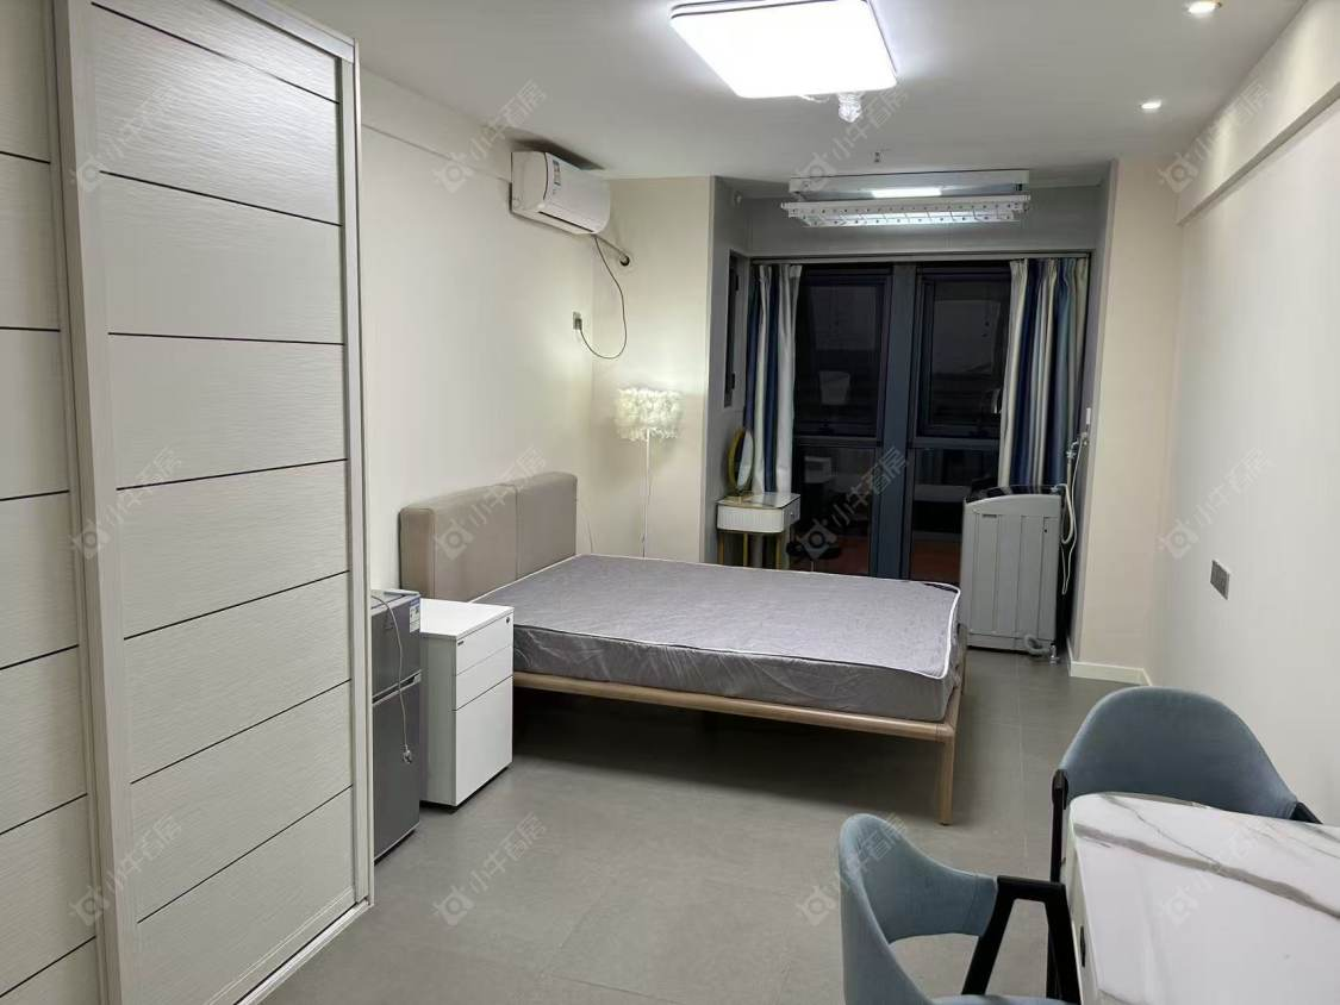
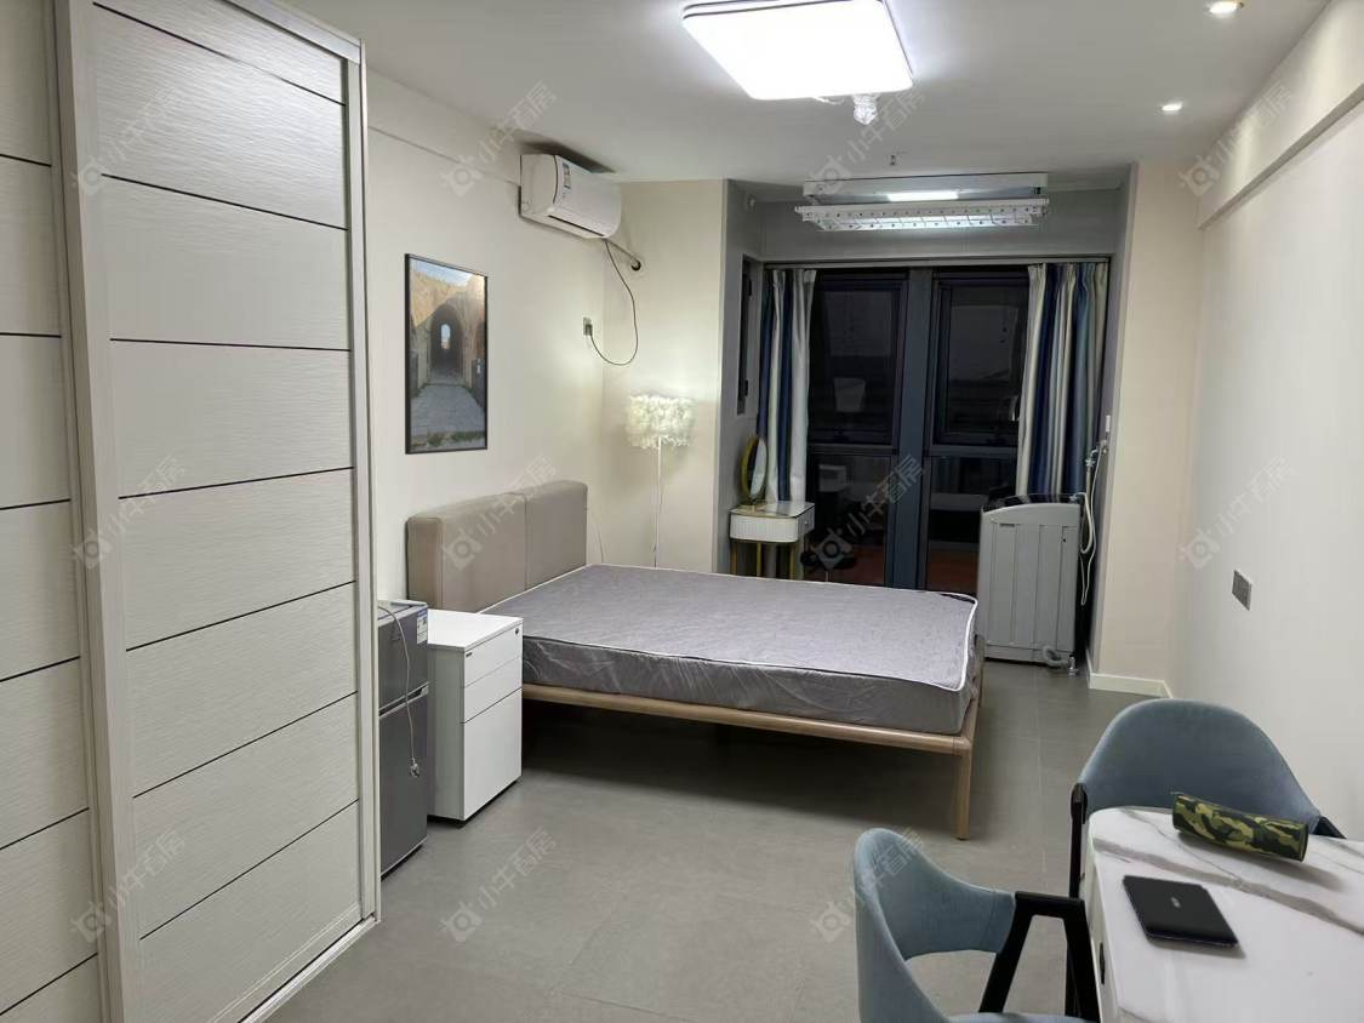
+ pencil case (1234, 825)
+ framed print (449, 359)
+ laptop (1176, 907)
